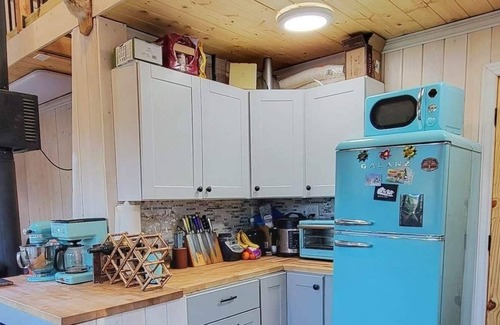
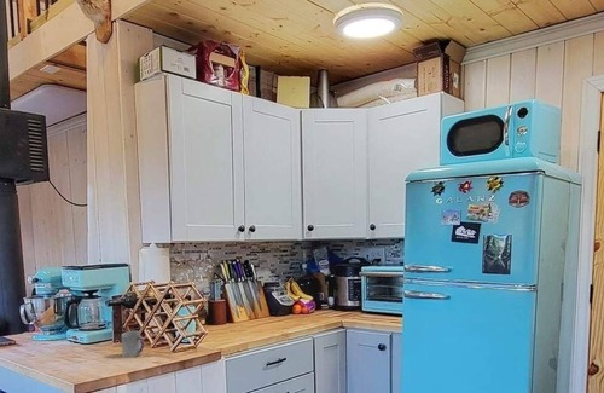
+ cup (134, 343)
